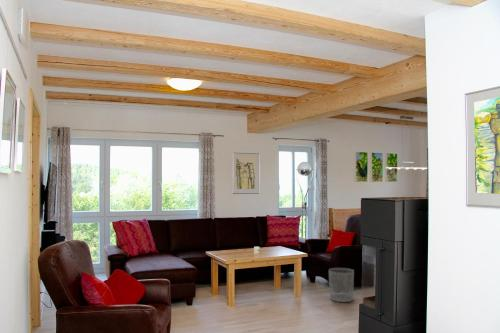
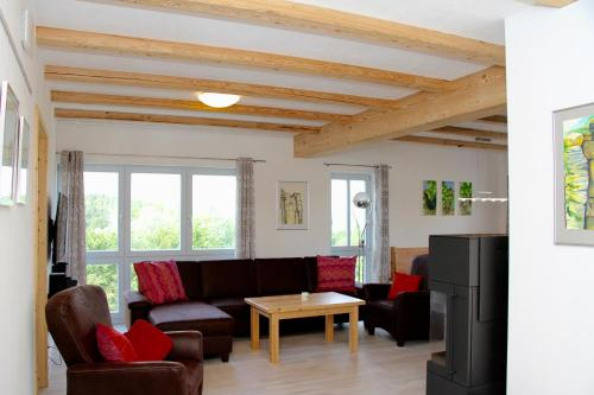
- waste bin (341, 284)
